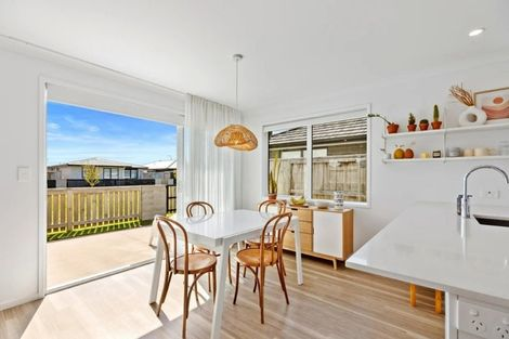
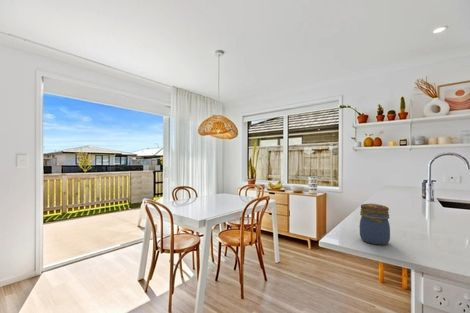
+ jar (374, 222)
